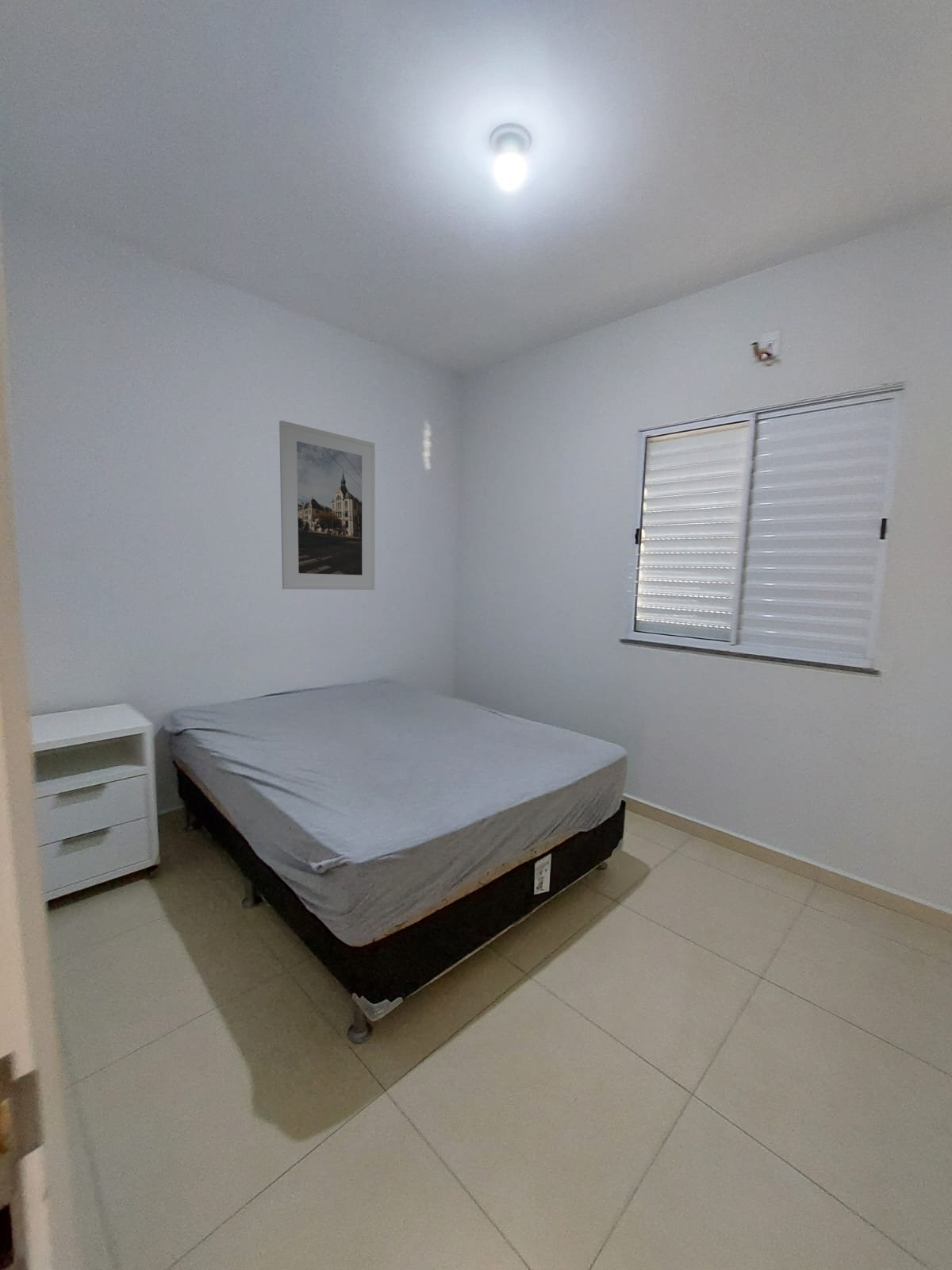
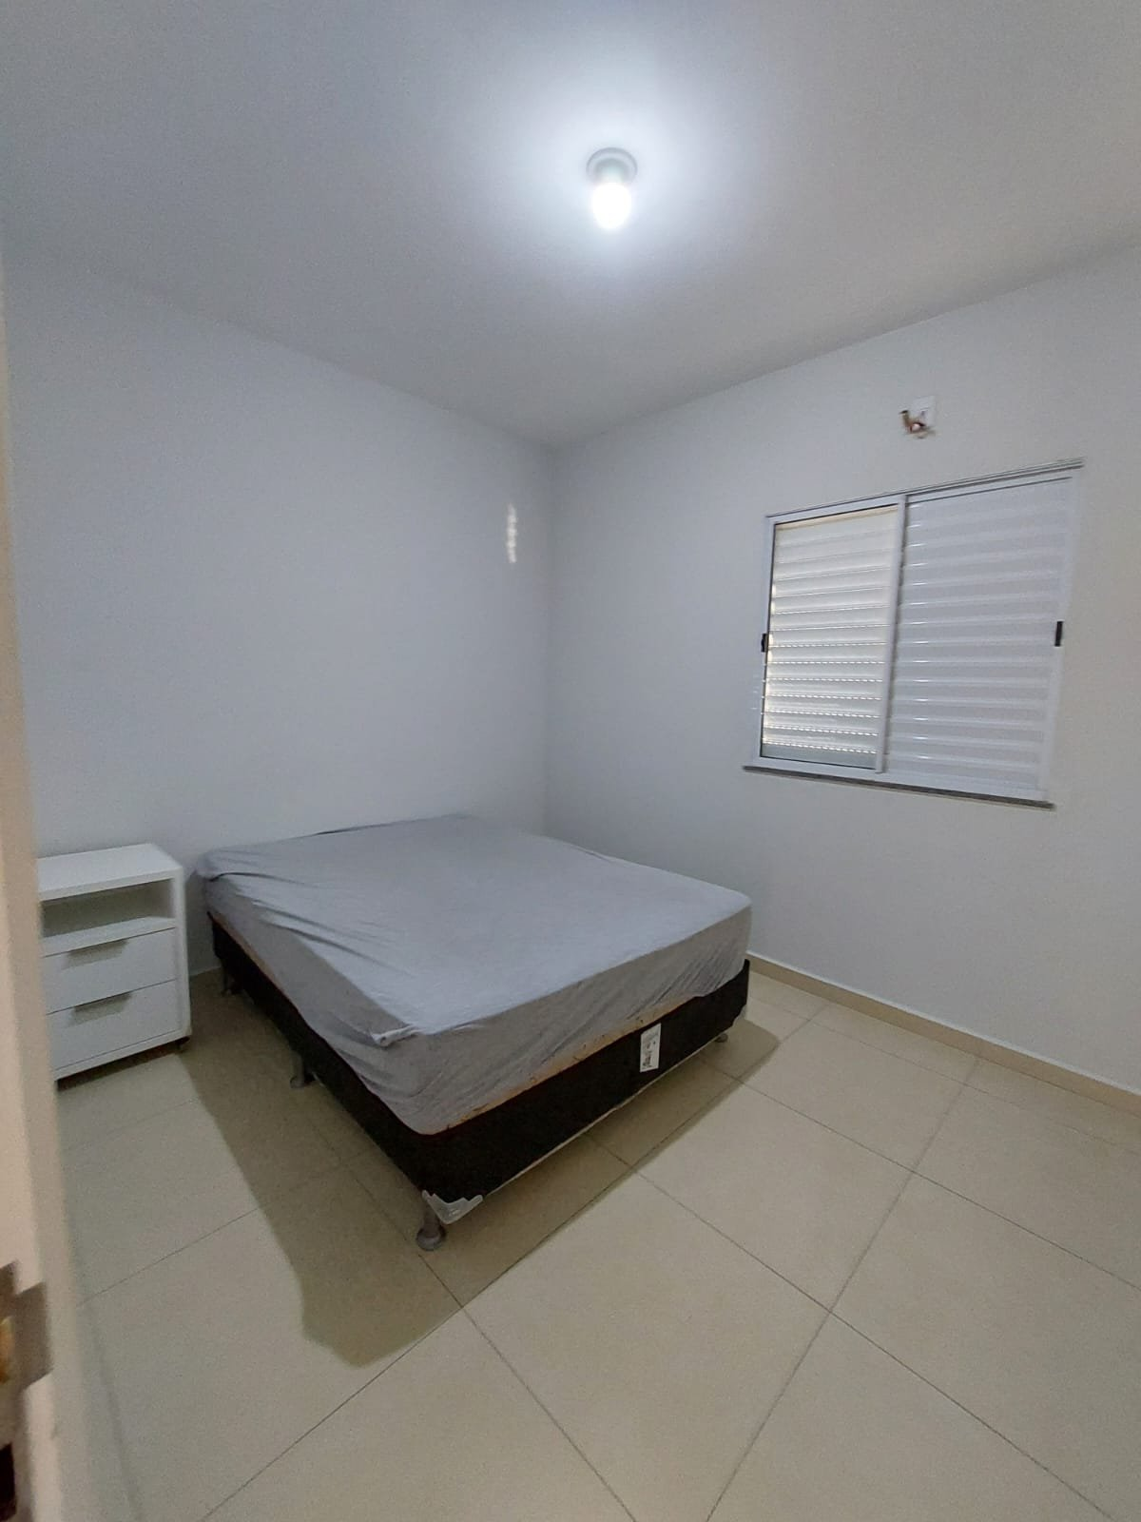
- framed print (331, 512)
